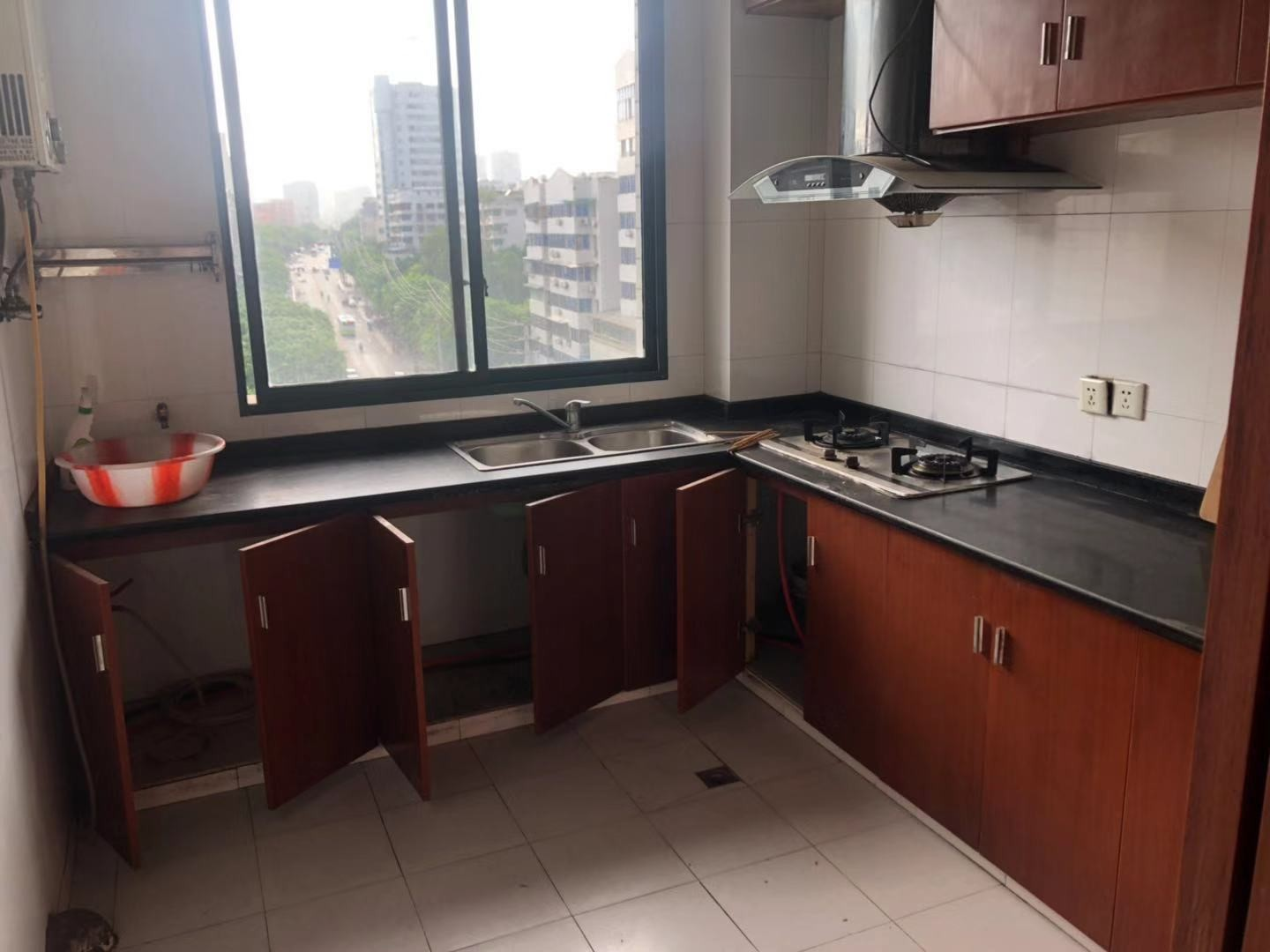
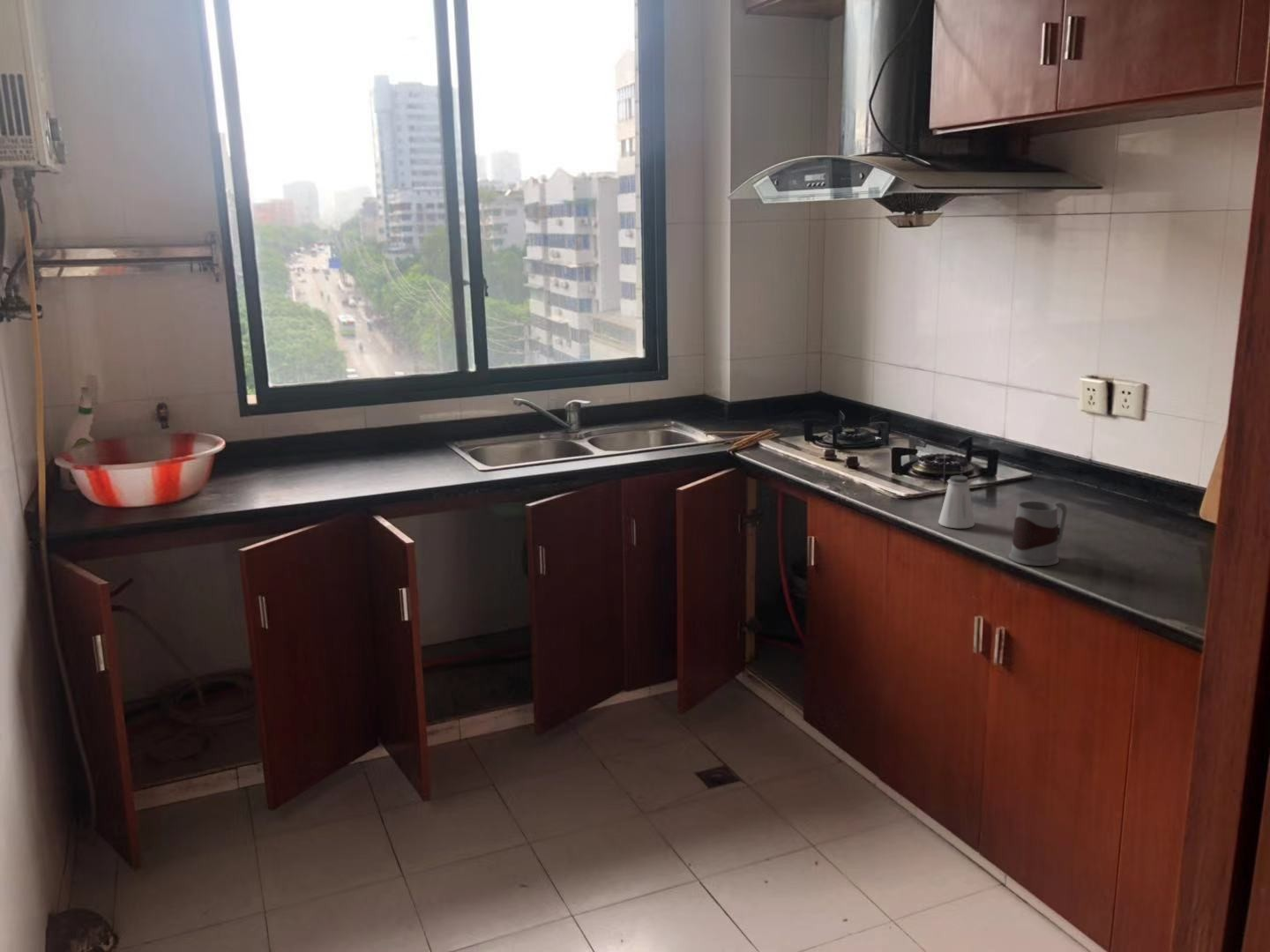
+ mug (1041, 531)
+ saltshaker (957, 500)
